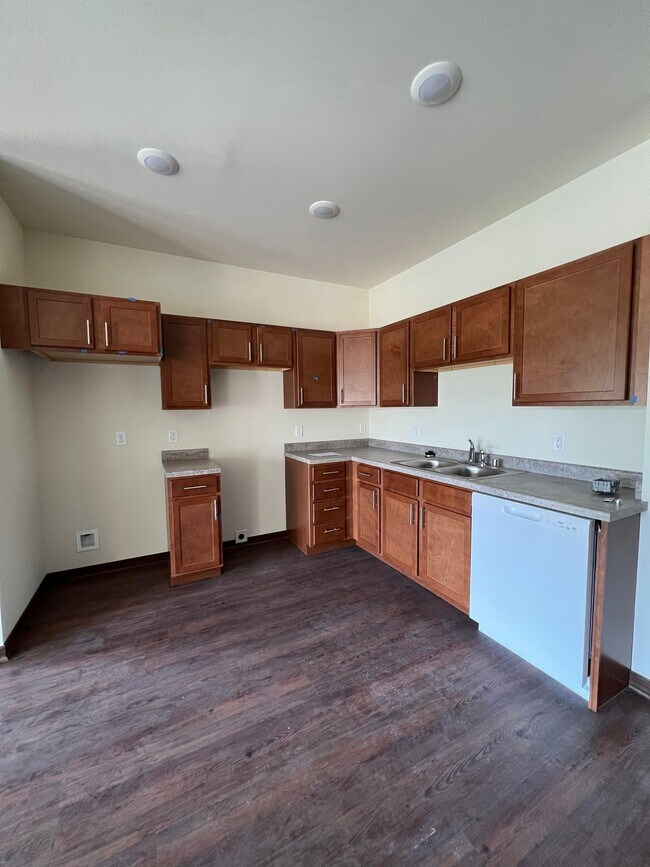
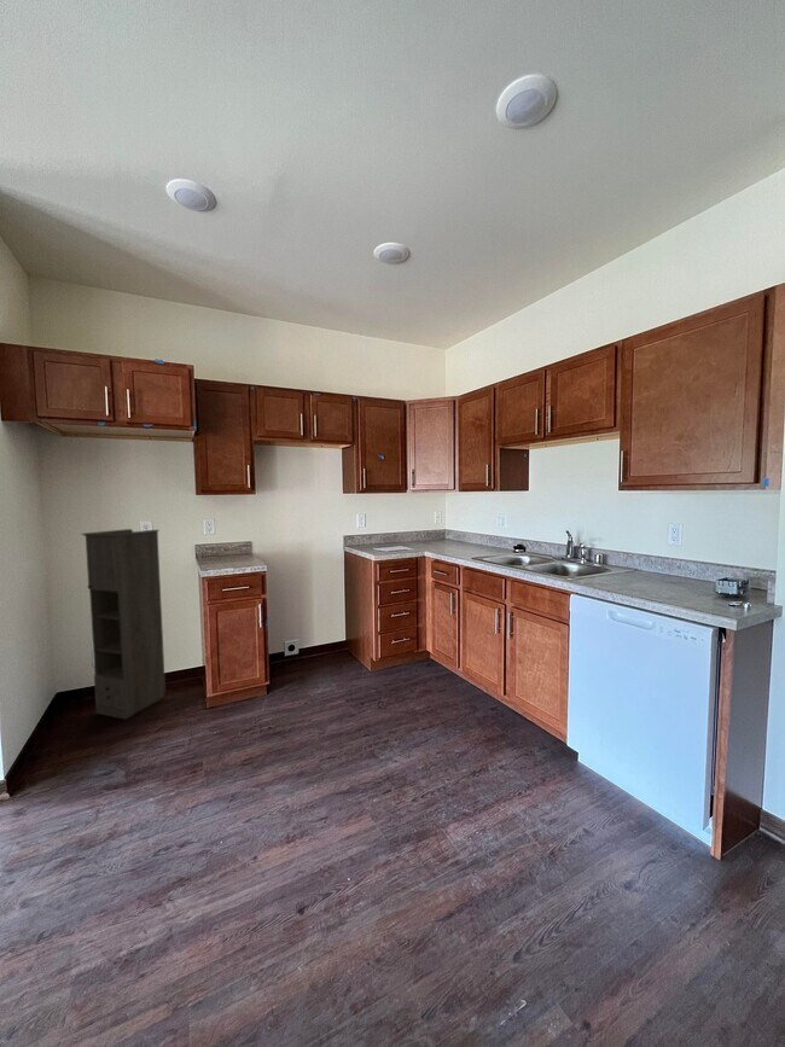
+ storage cabinet (127, 620)
